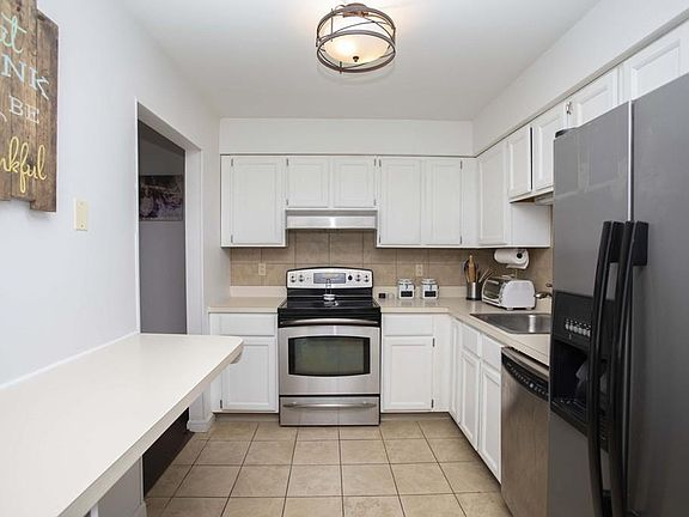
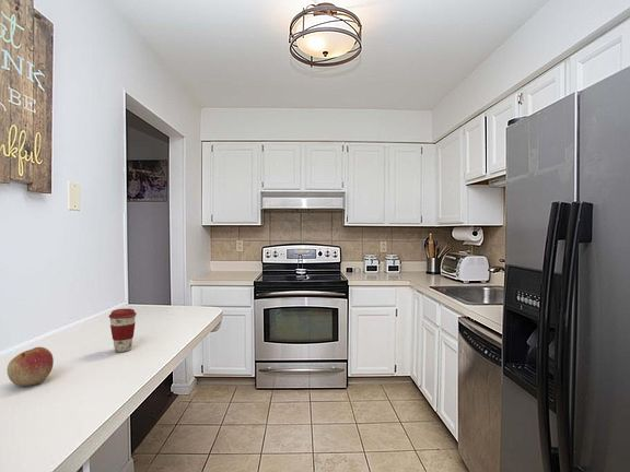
+ apple (31, 366)
+ coffee cup (122, 330)
